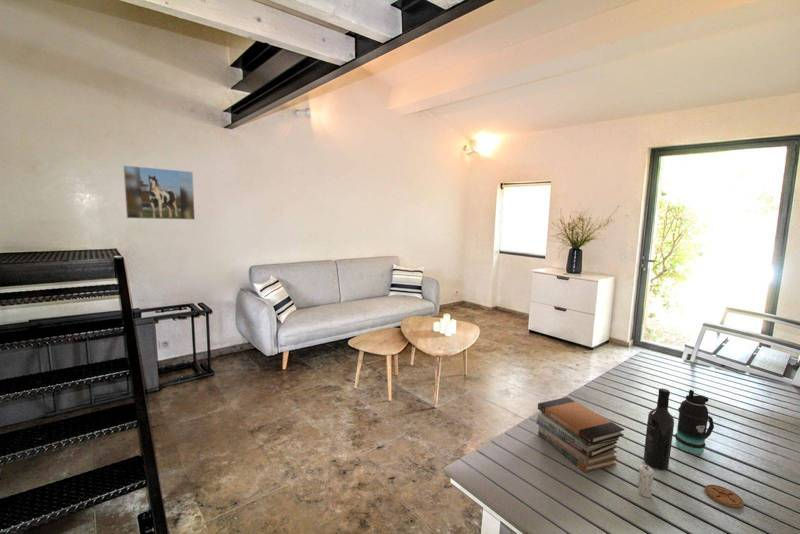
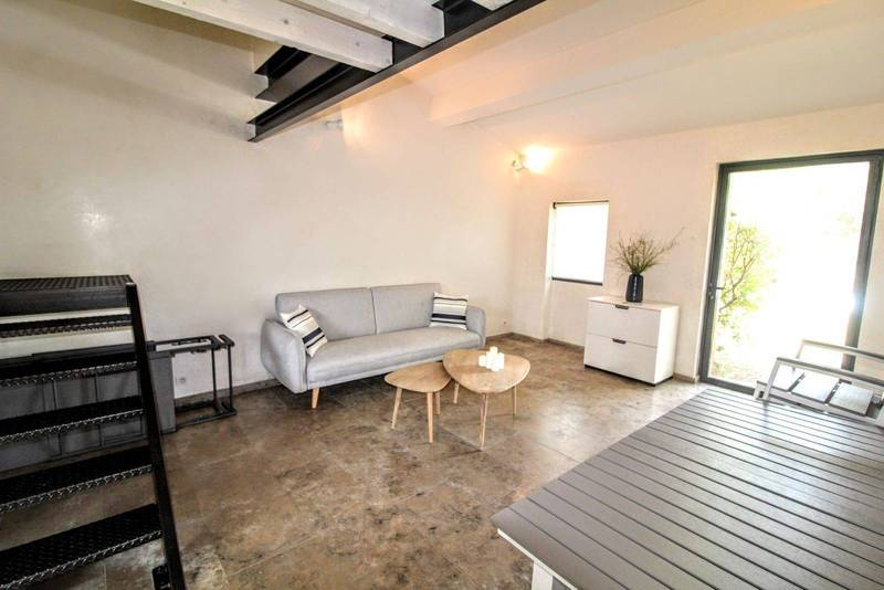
- bottle (697, 419)
- wine bottle (659, 427)
- candle (645, 478)
- book stack (576, 431)
- coaster (723, 495)
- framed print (160, 194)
